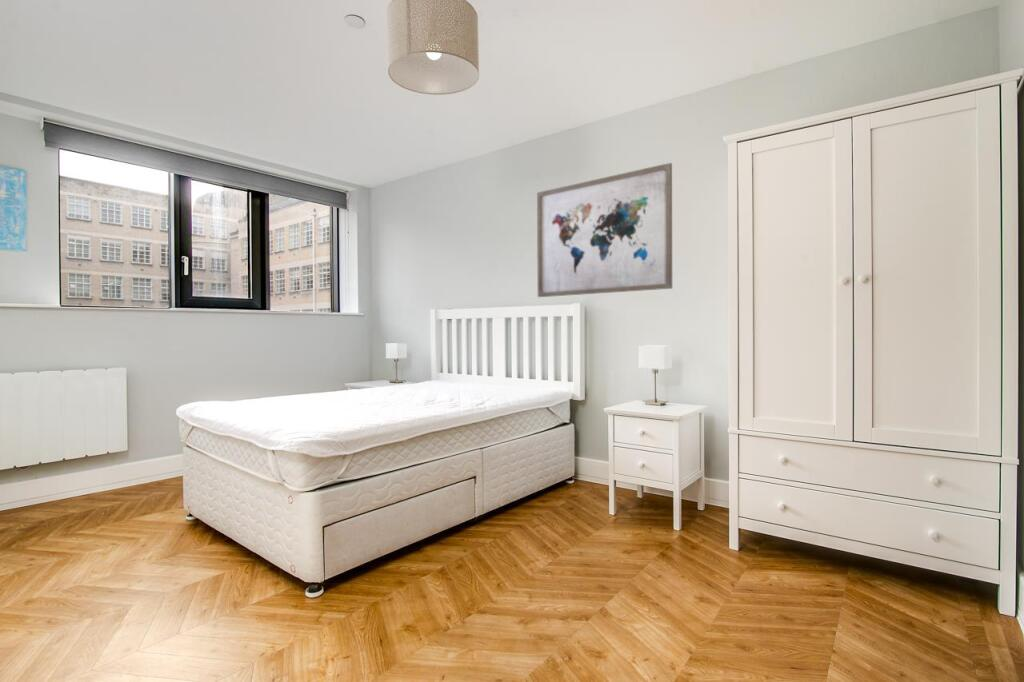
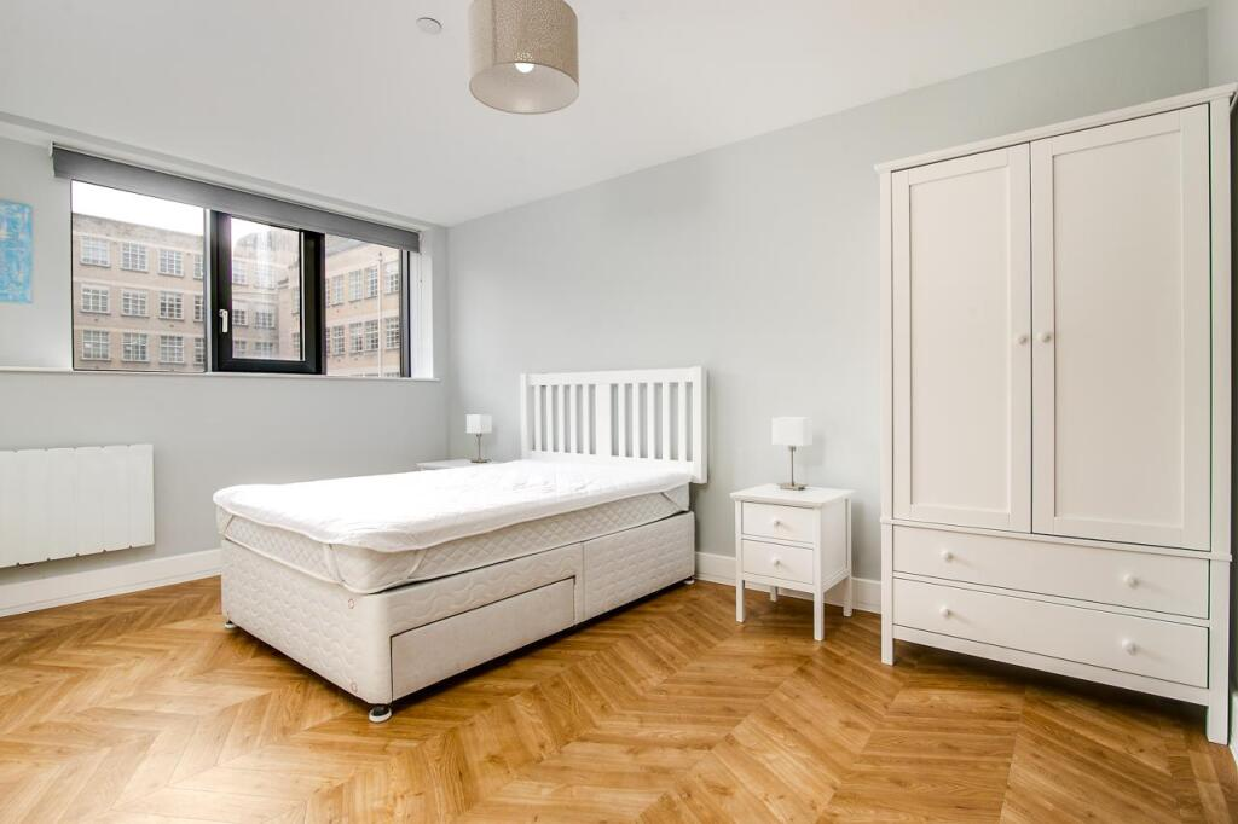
- wall art (598, 236)
